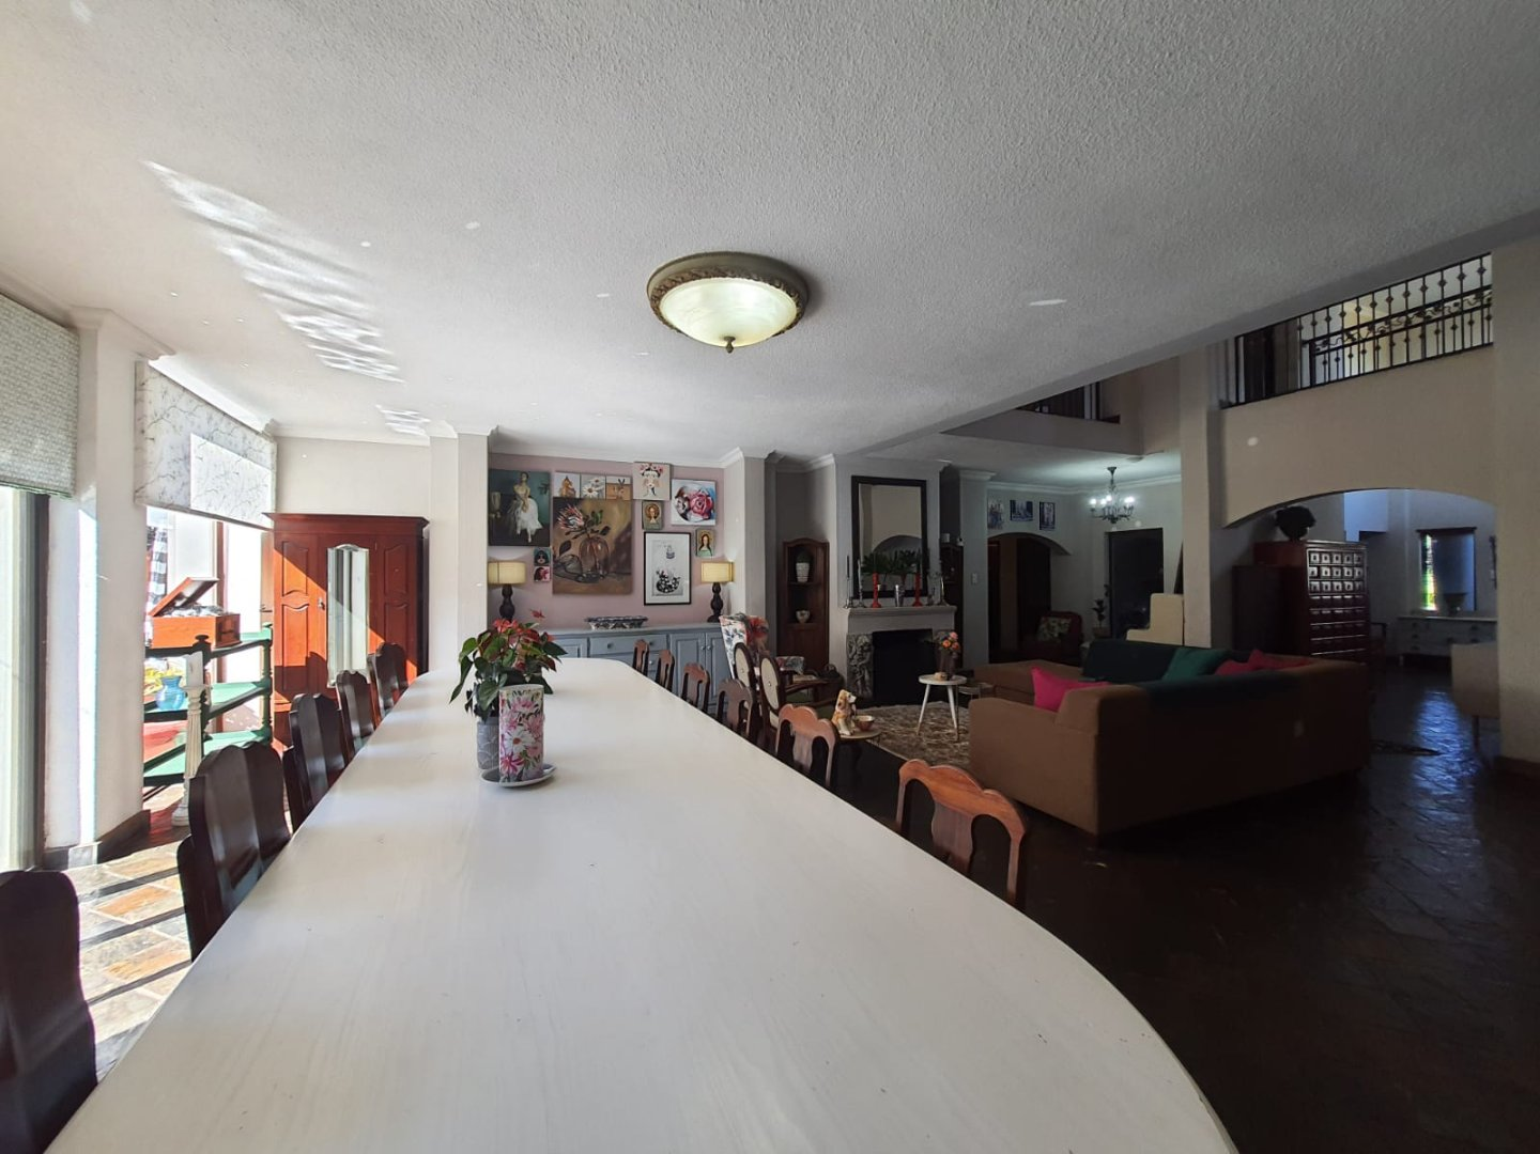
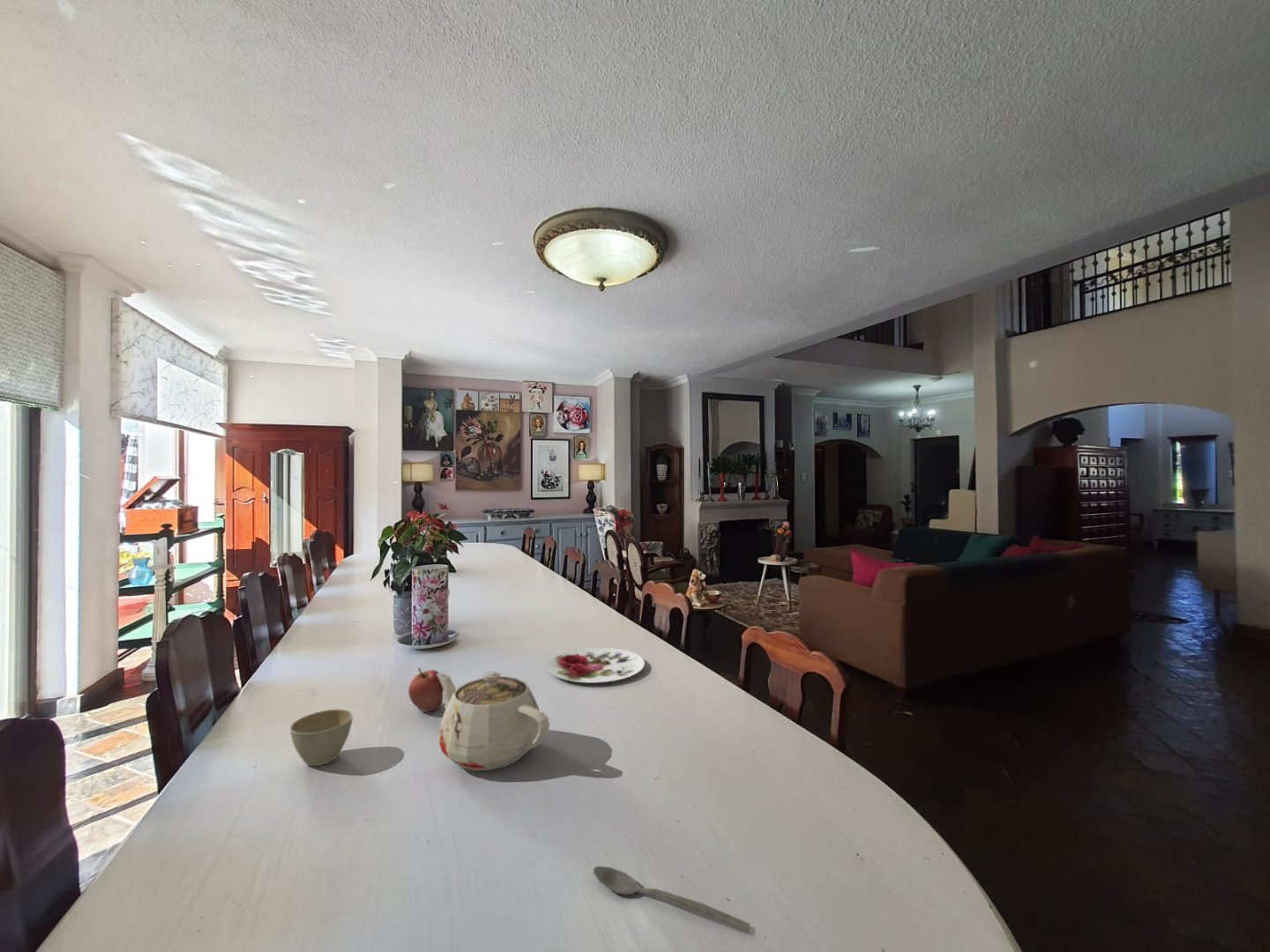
+ flower pot (322, 740)
+ plate (596, 663)
+ teapot (488, 711)
+ fruit (426, 688)
+ spoon (667, 896)
